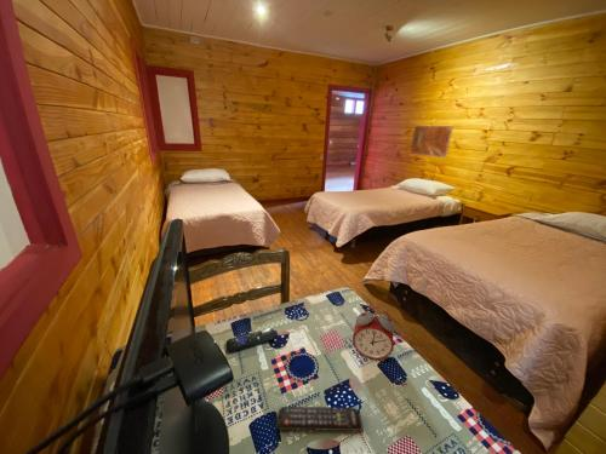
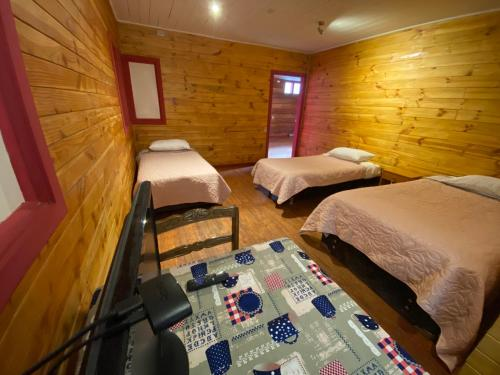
- remote control (319, 419)
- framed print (429, 140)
- alarm clock (373, 331)
